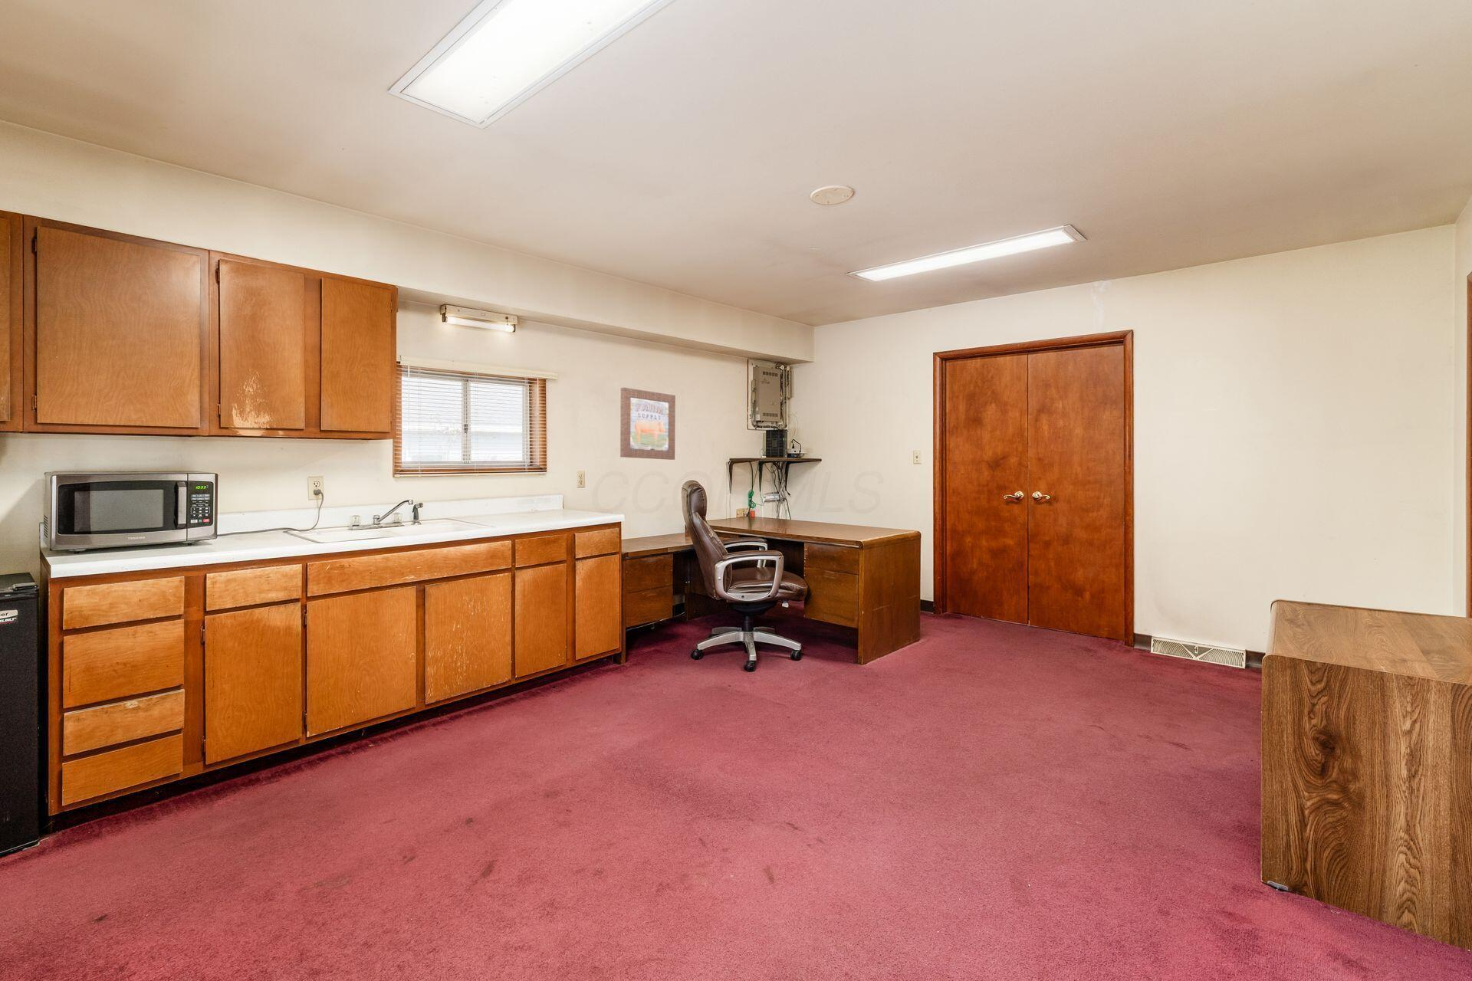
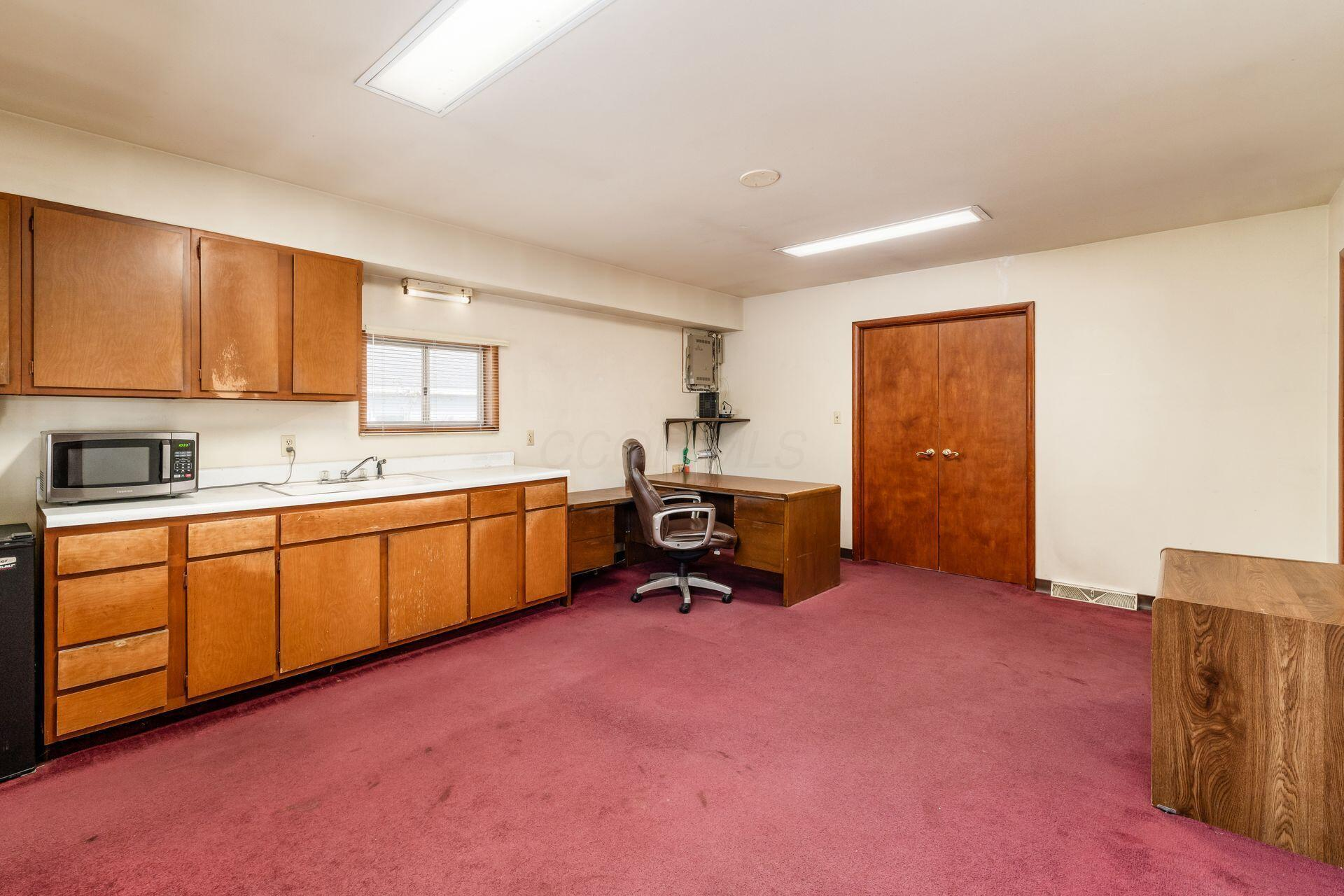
- wall art (648, 425)
